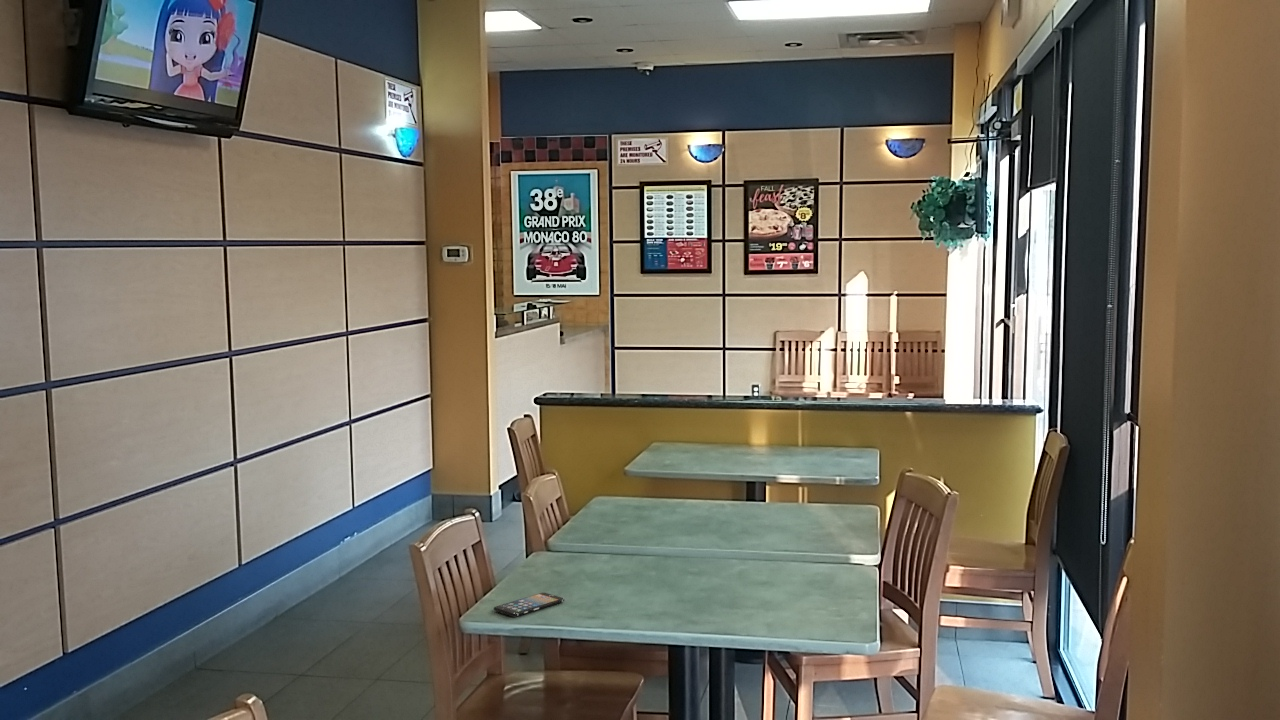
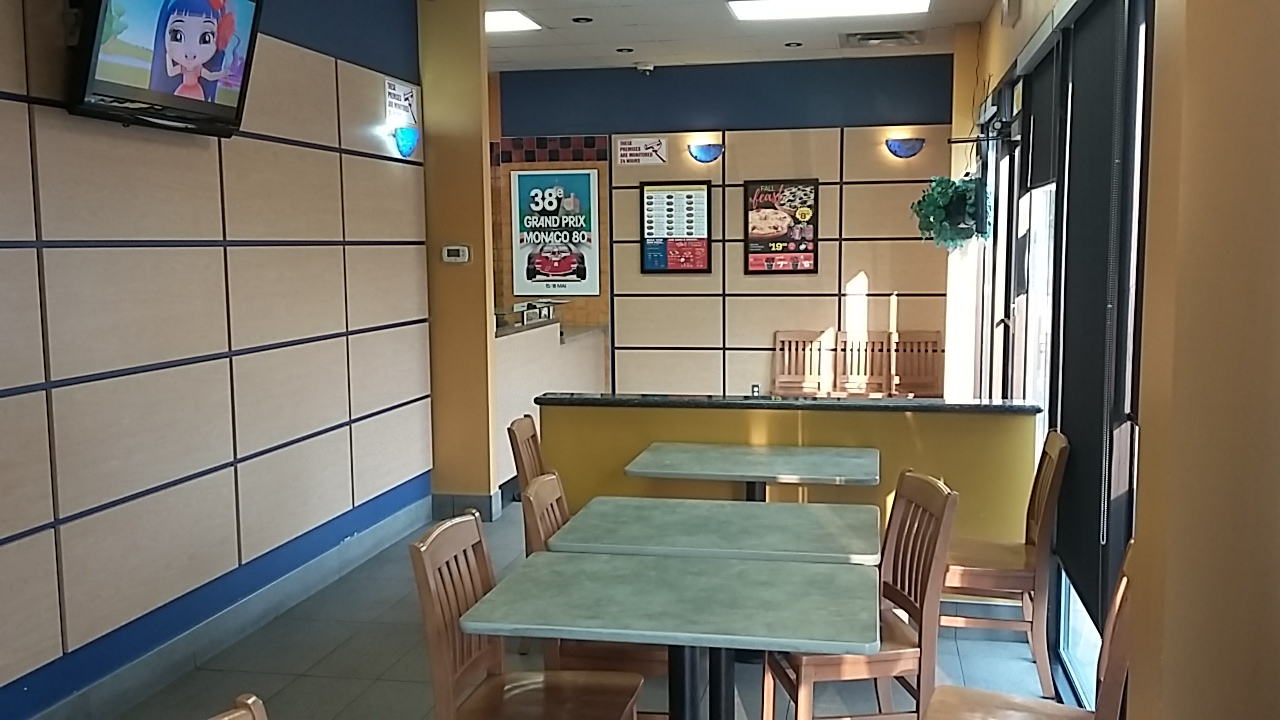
- smartphone (529, 604)
